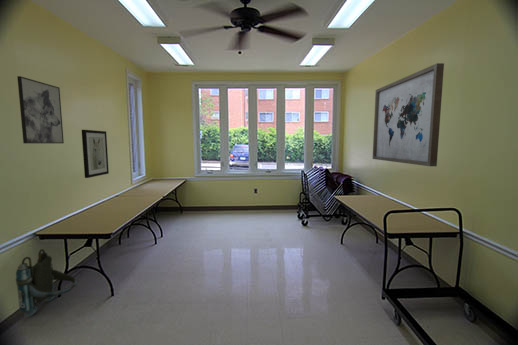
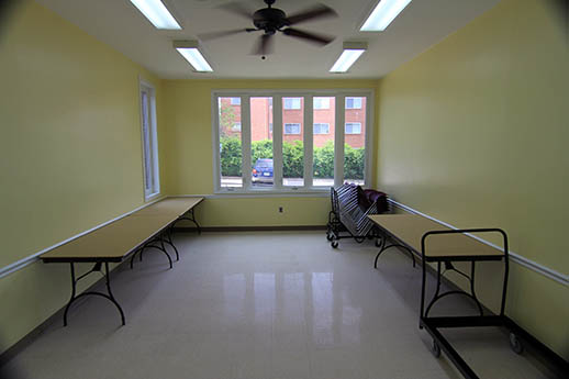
- wall art (400, 121)
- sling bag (52, 280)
- wall art (42, 113)
- wall art (96, 153)
